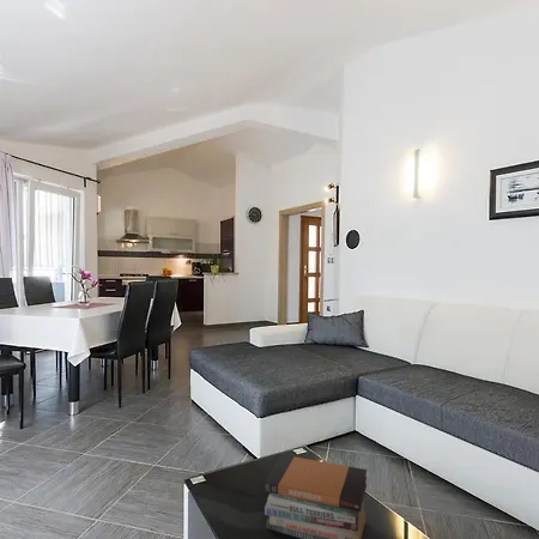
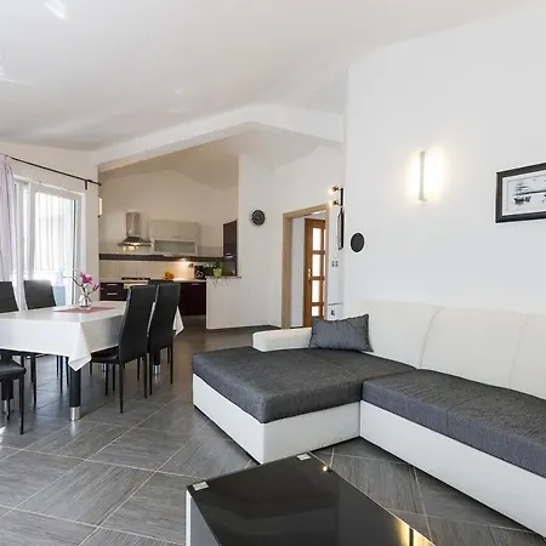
- book stack (315, 499)
